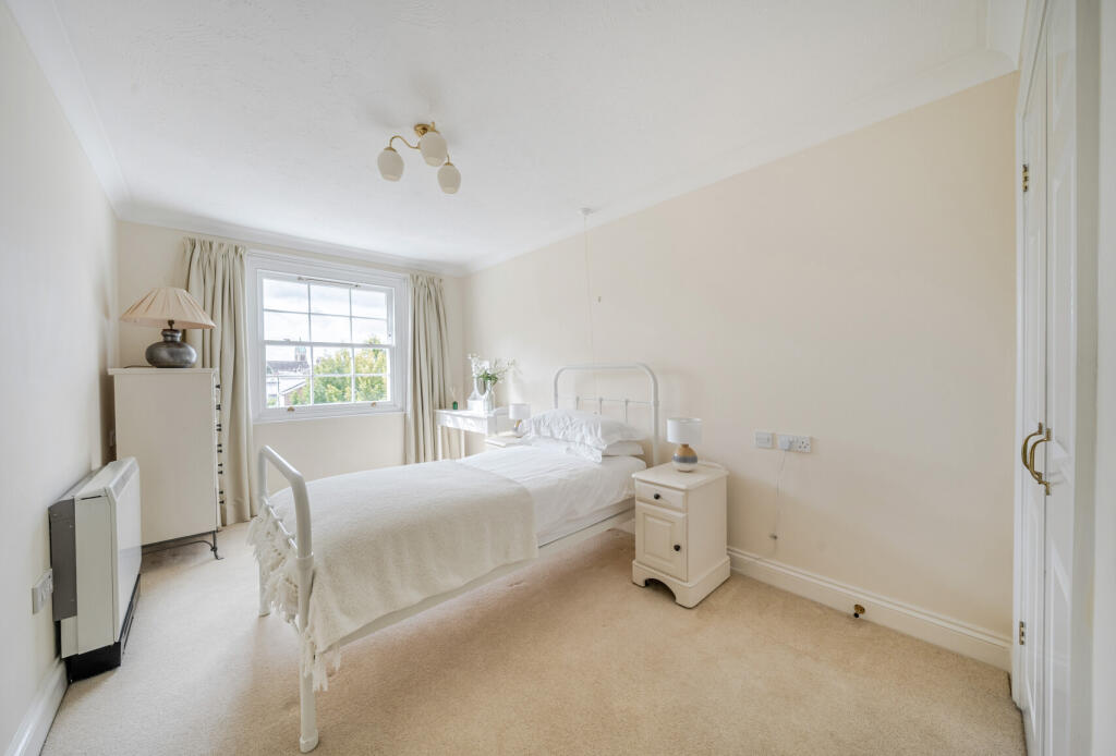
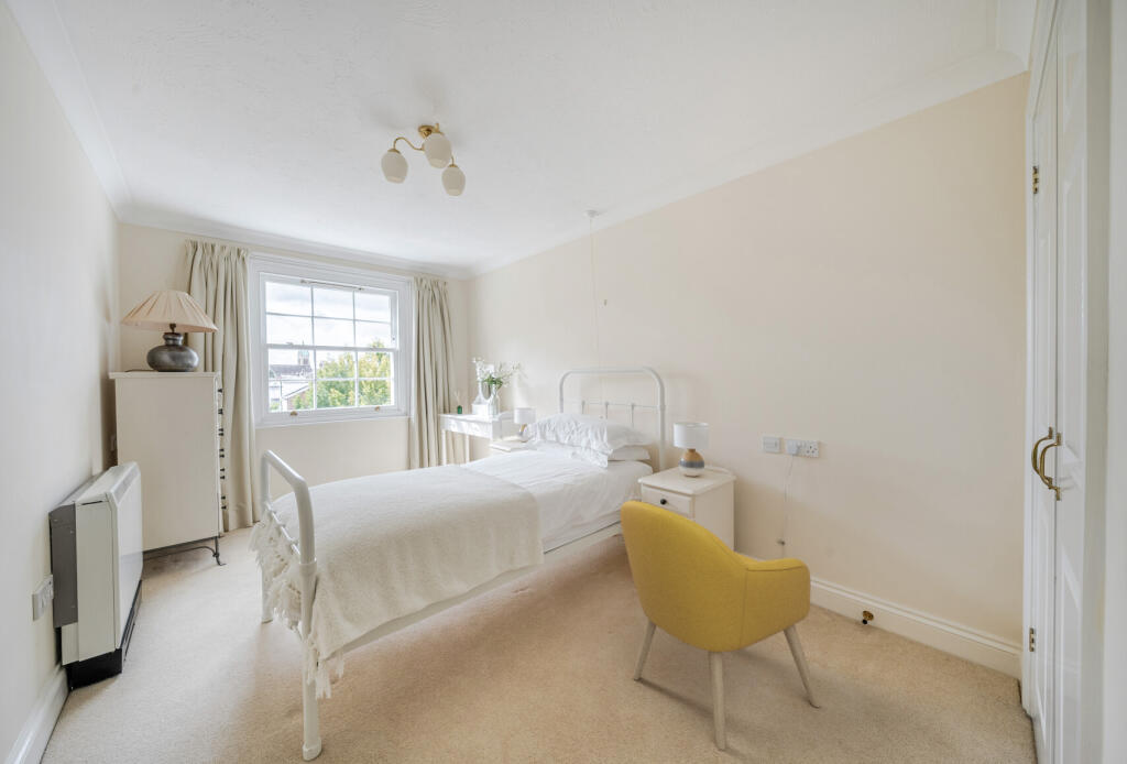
+ armchair (701, 589)
